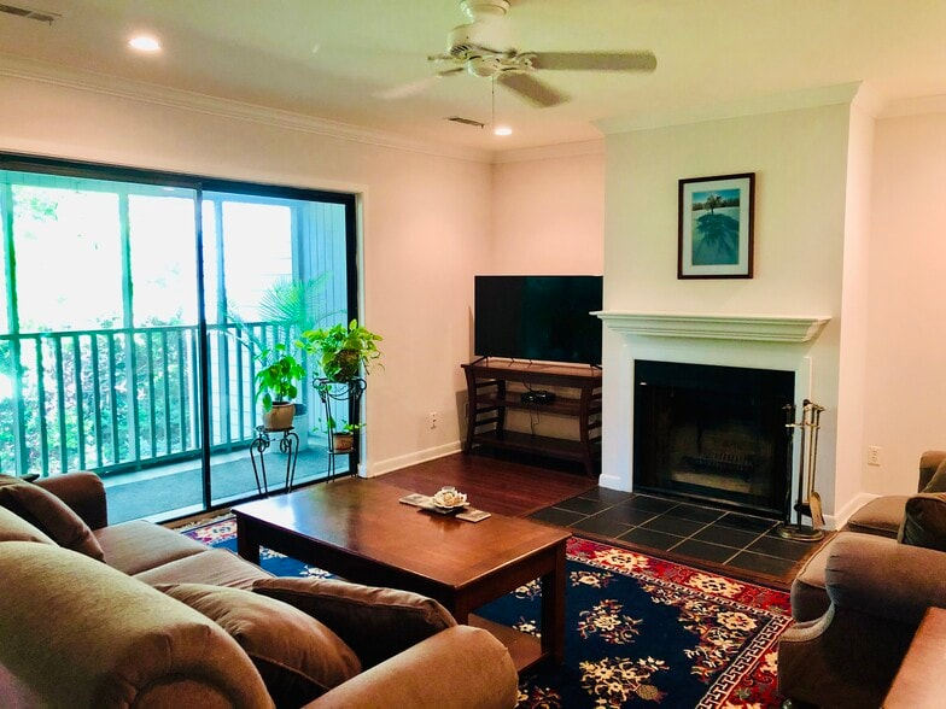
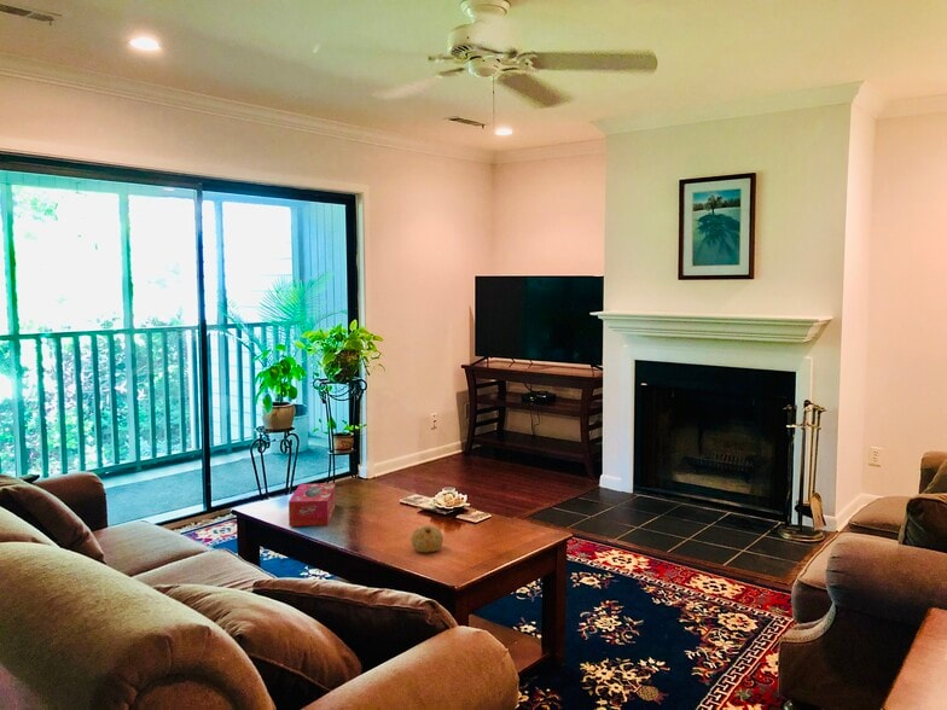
+ tissue box (313, 504)
+ fruit (426, 539)
